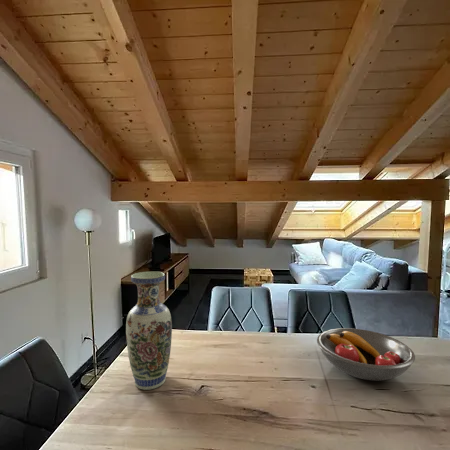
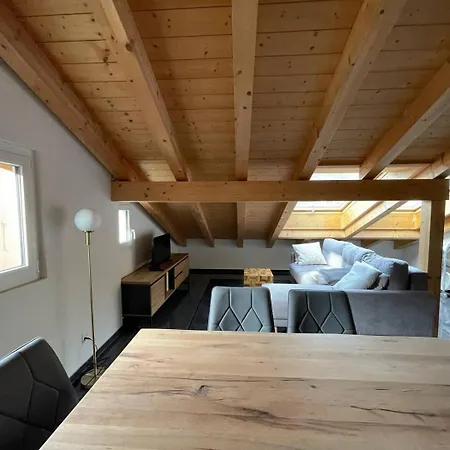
- fruit bowl (362, 353)
- vase (149, 328)
